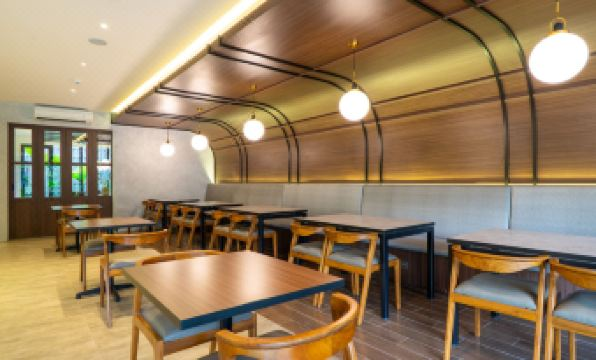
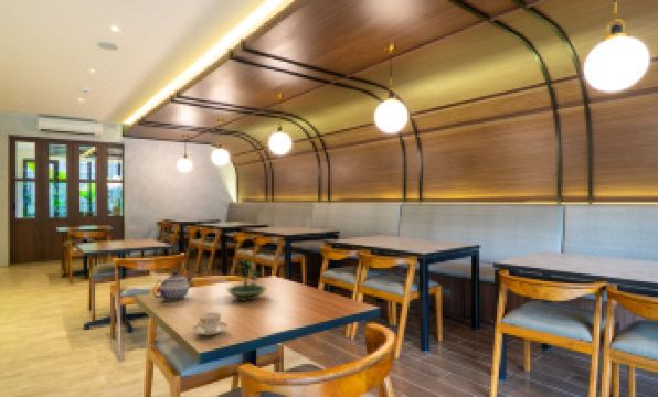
+ teapot (173, 285)
+ teacup (210, 324)
+ terrarium (245, 268)
